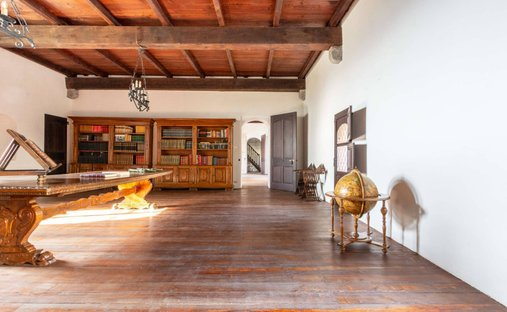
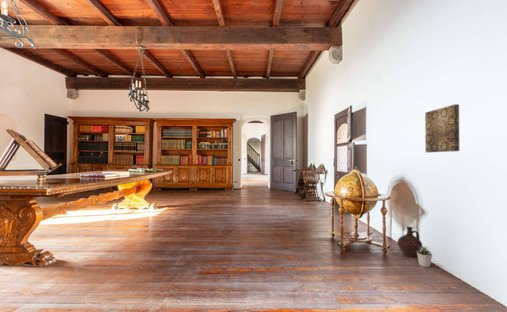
+ ceramic jug (409, 241)
+ wall art (440, 130)
+ potted plant (423, 255)
